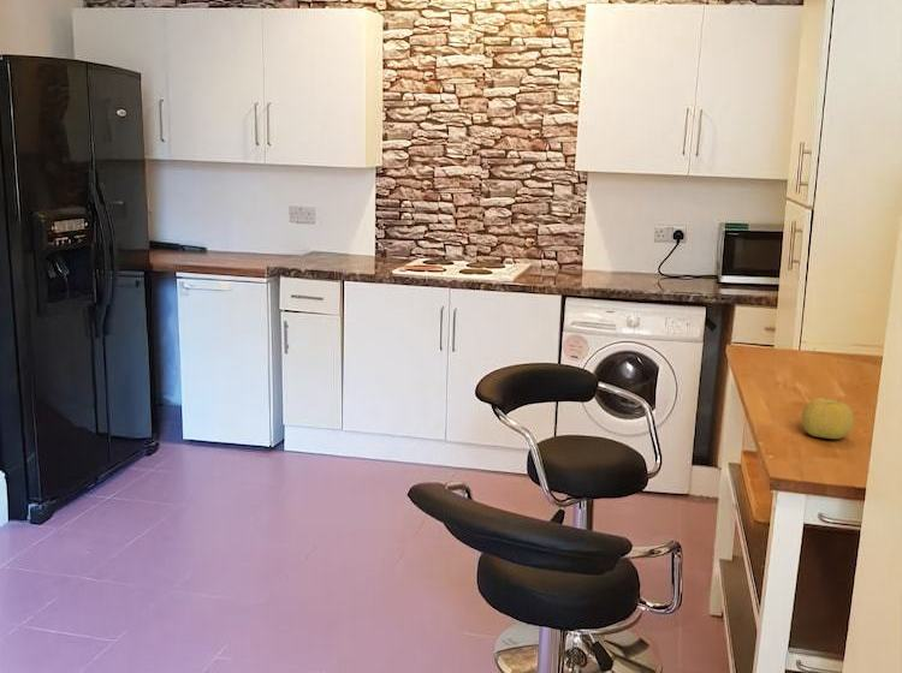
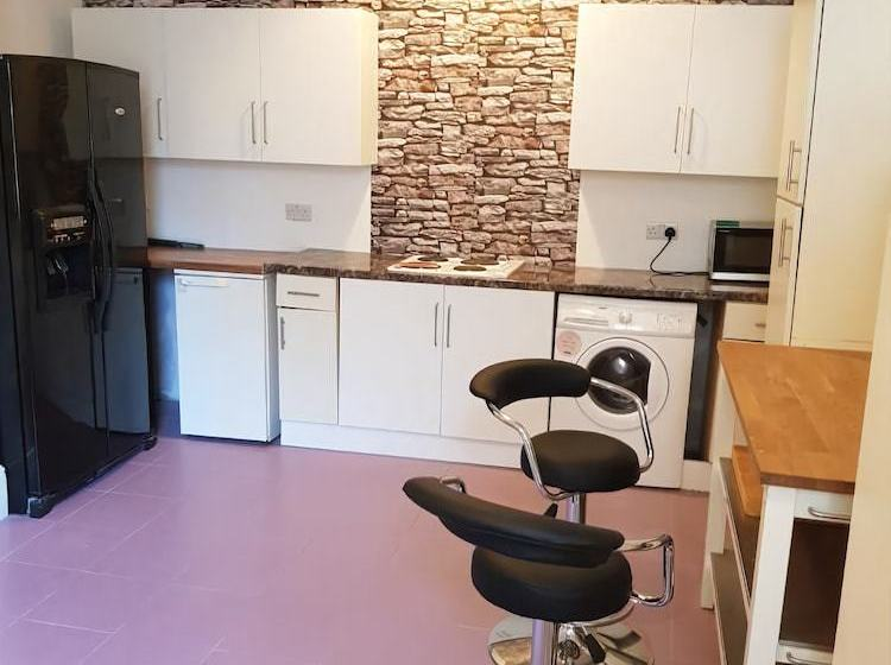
- fruit (827, 418)
